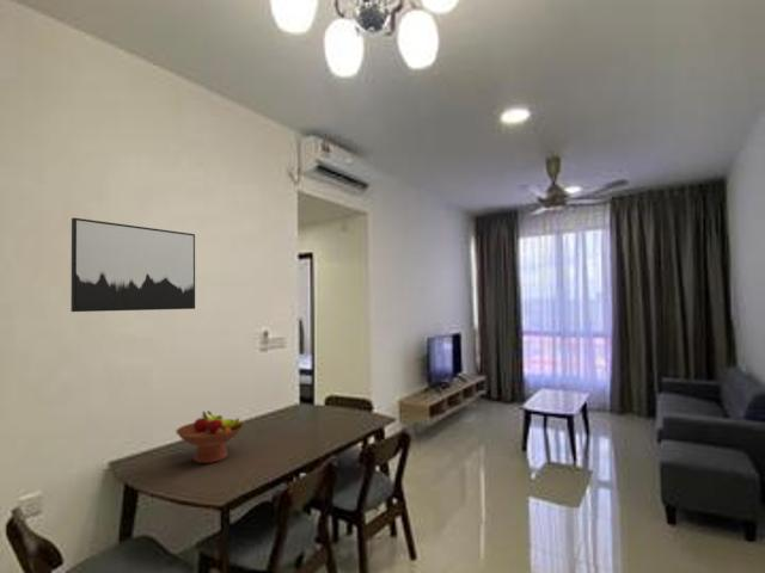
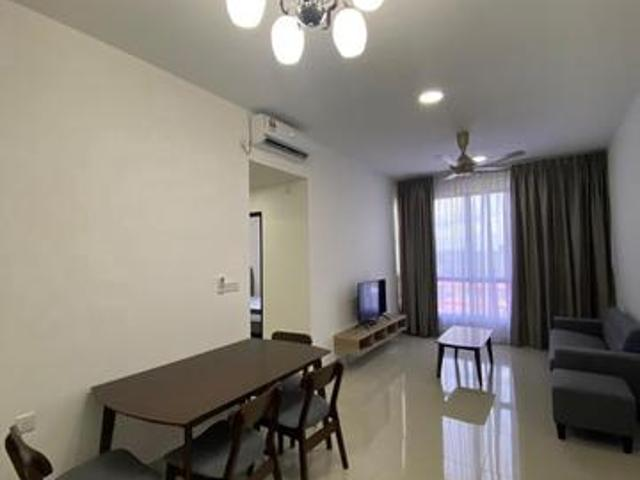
- fruit bowl (210, 436)
- wall art (140, 267)
